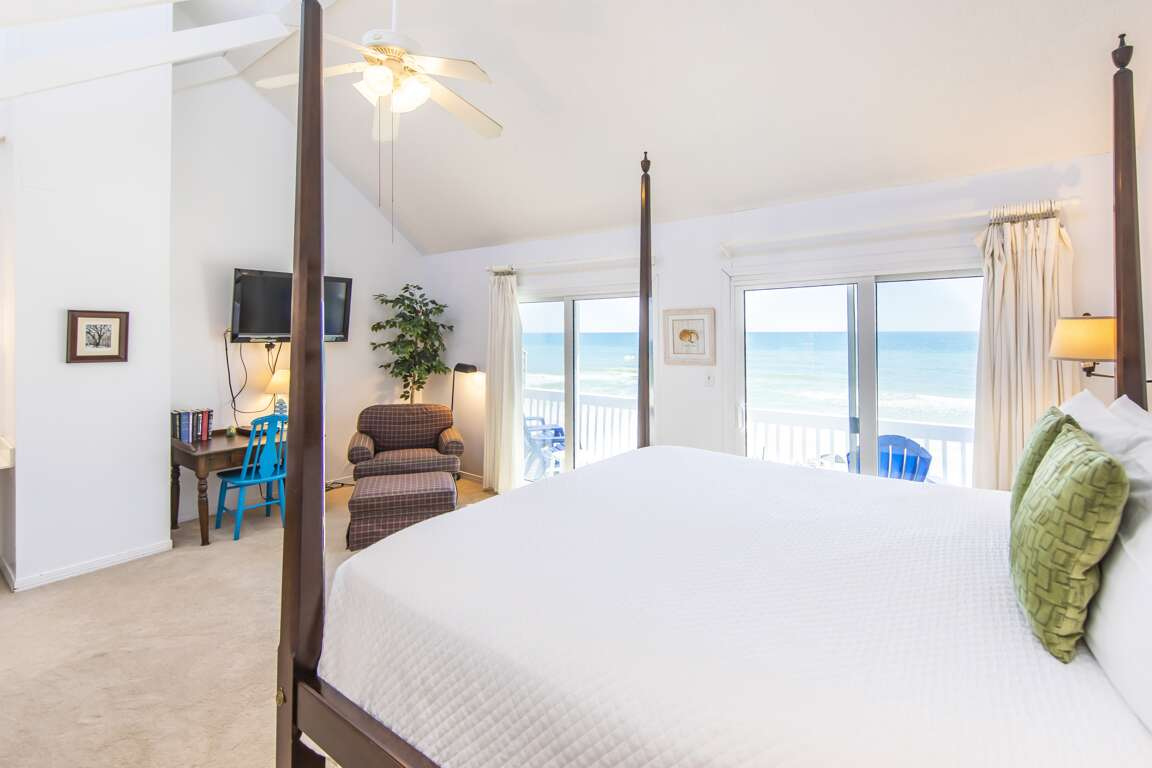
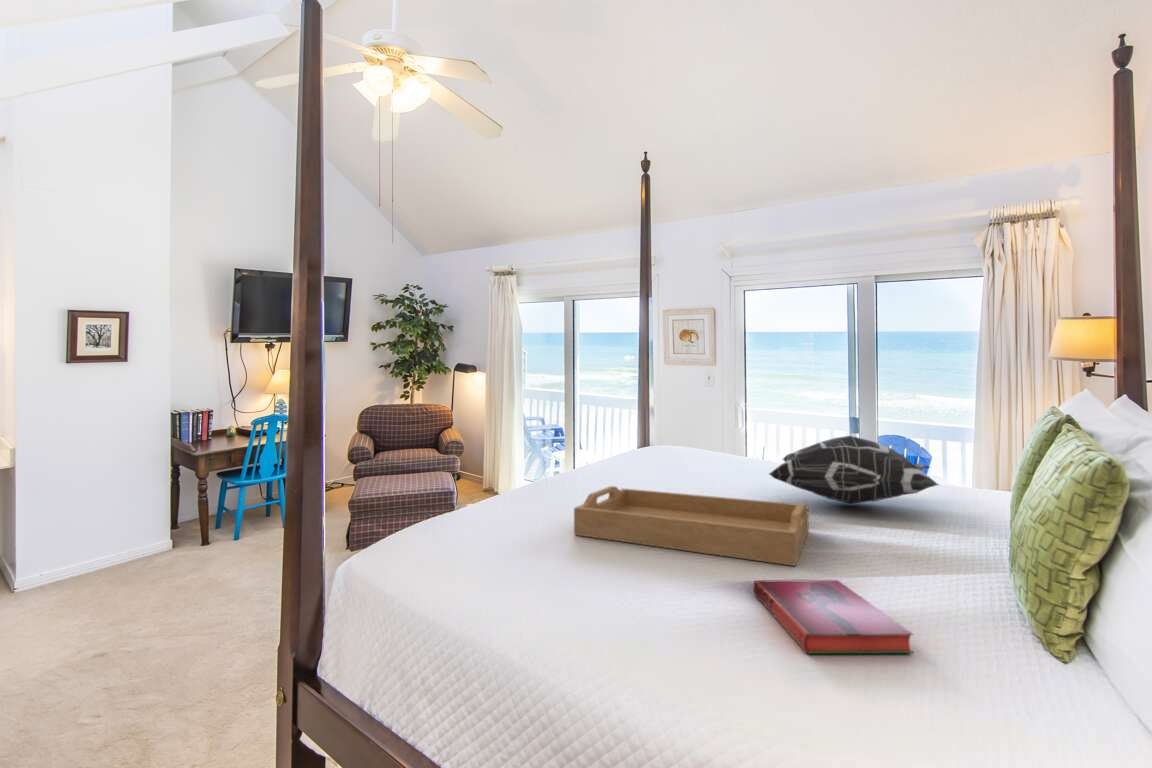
+ decorative pillow (852, 469)
+ serving tray (692, 515)
+ hardback book (823, 612)
